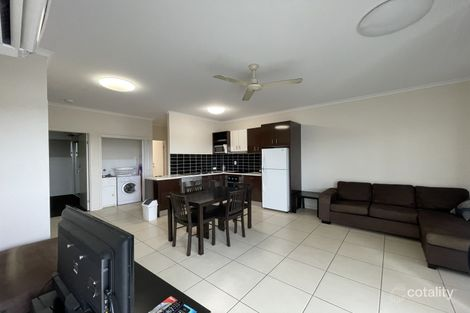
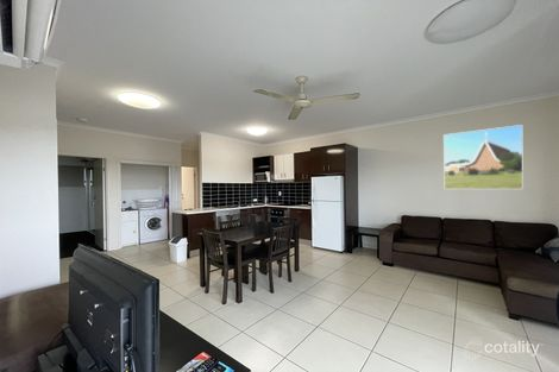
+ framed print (479, 159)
